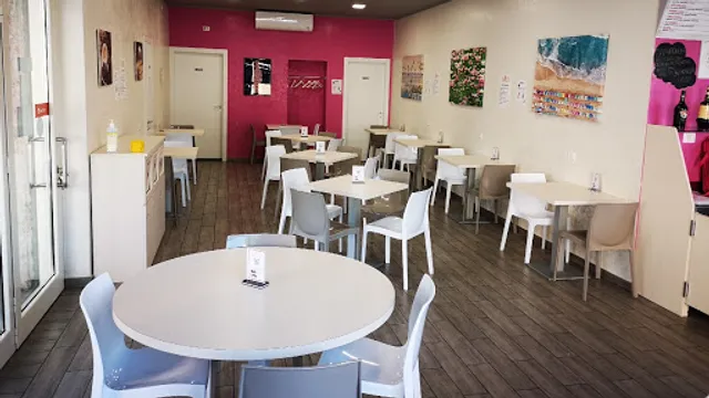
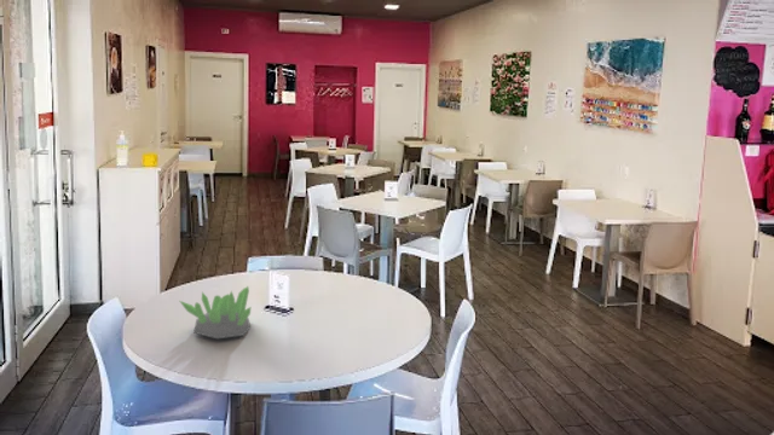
+ succulent plant (218, 307)
